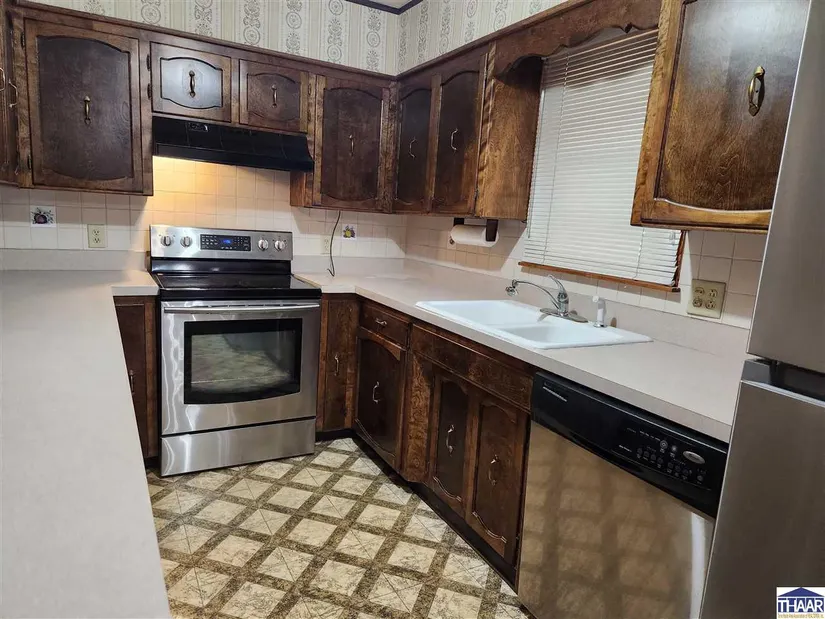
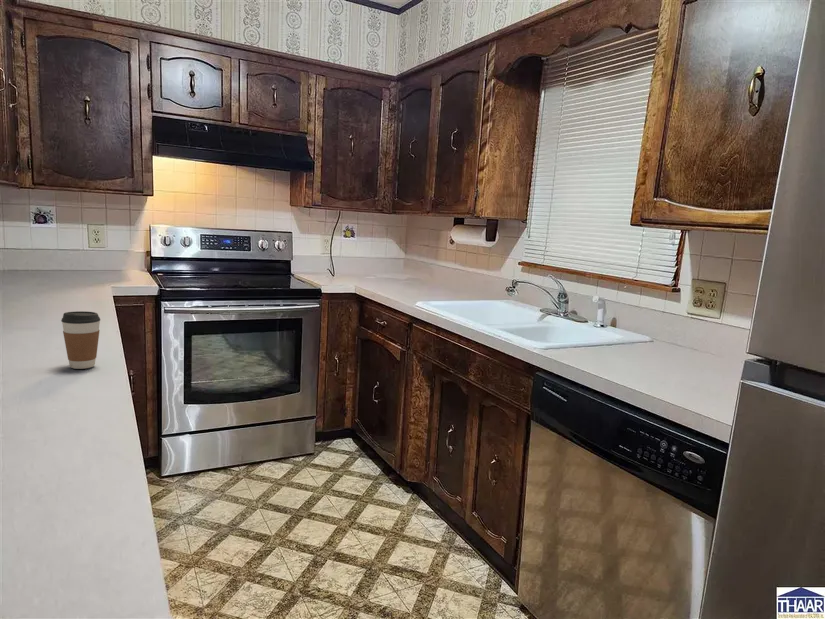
+ coffee cup (81, 339)
